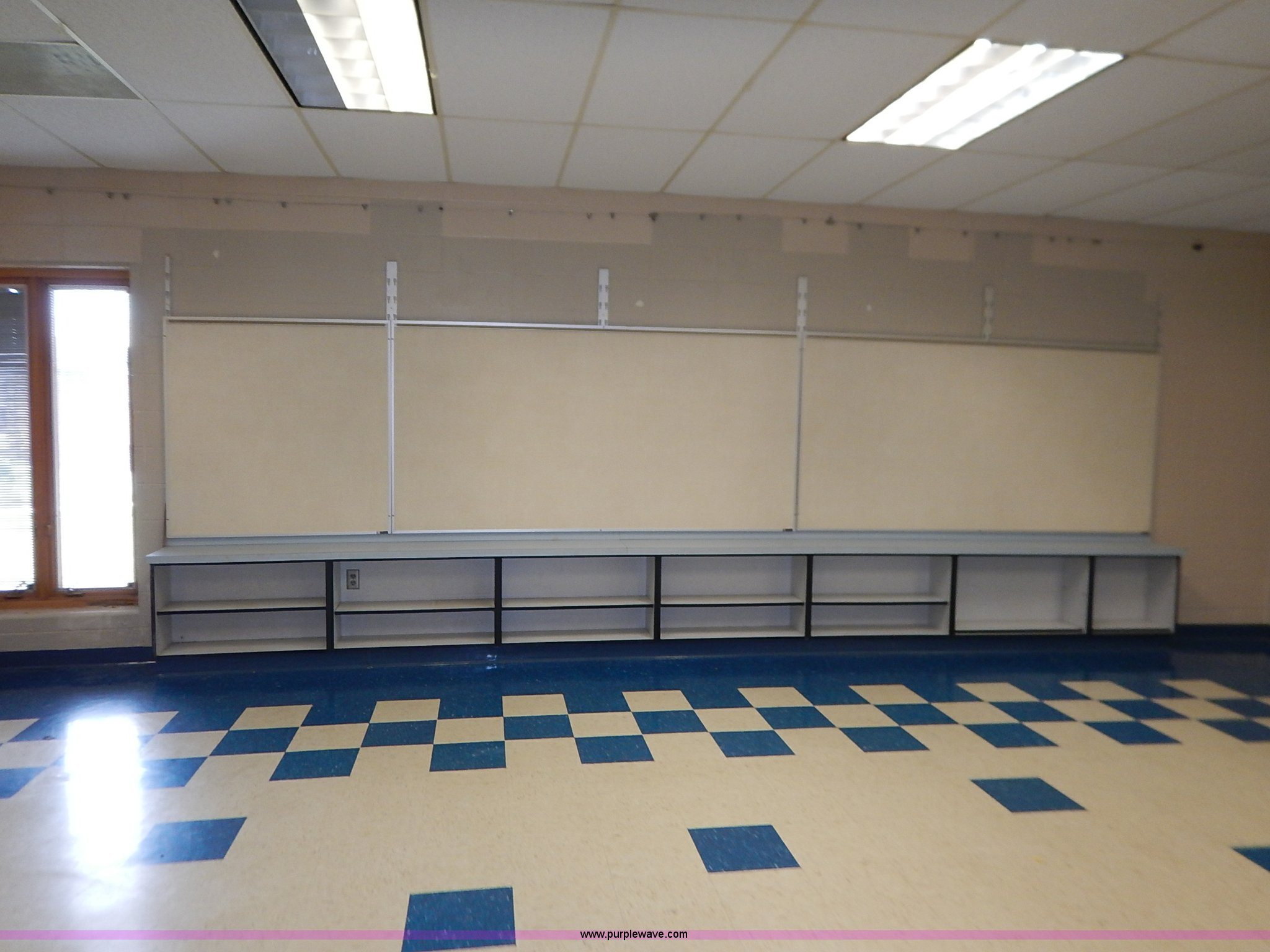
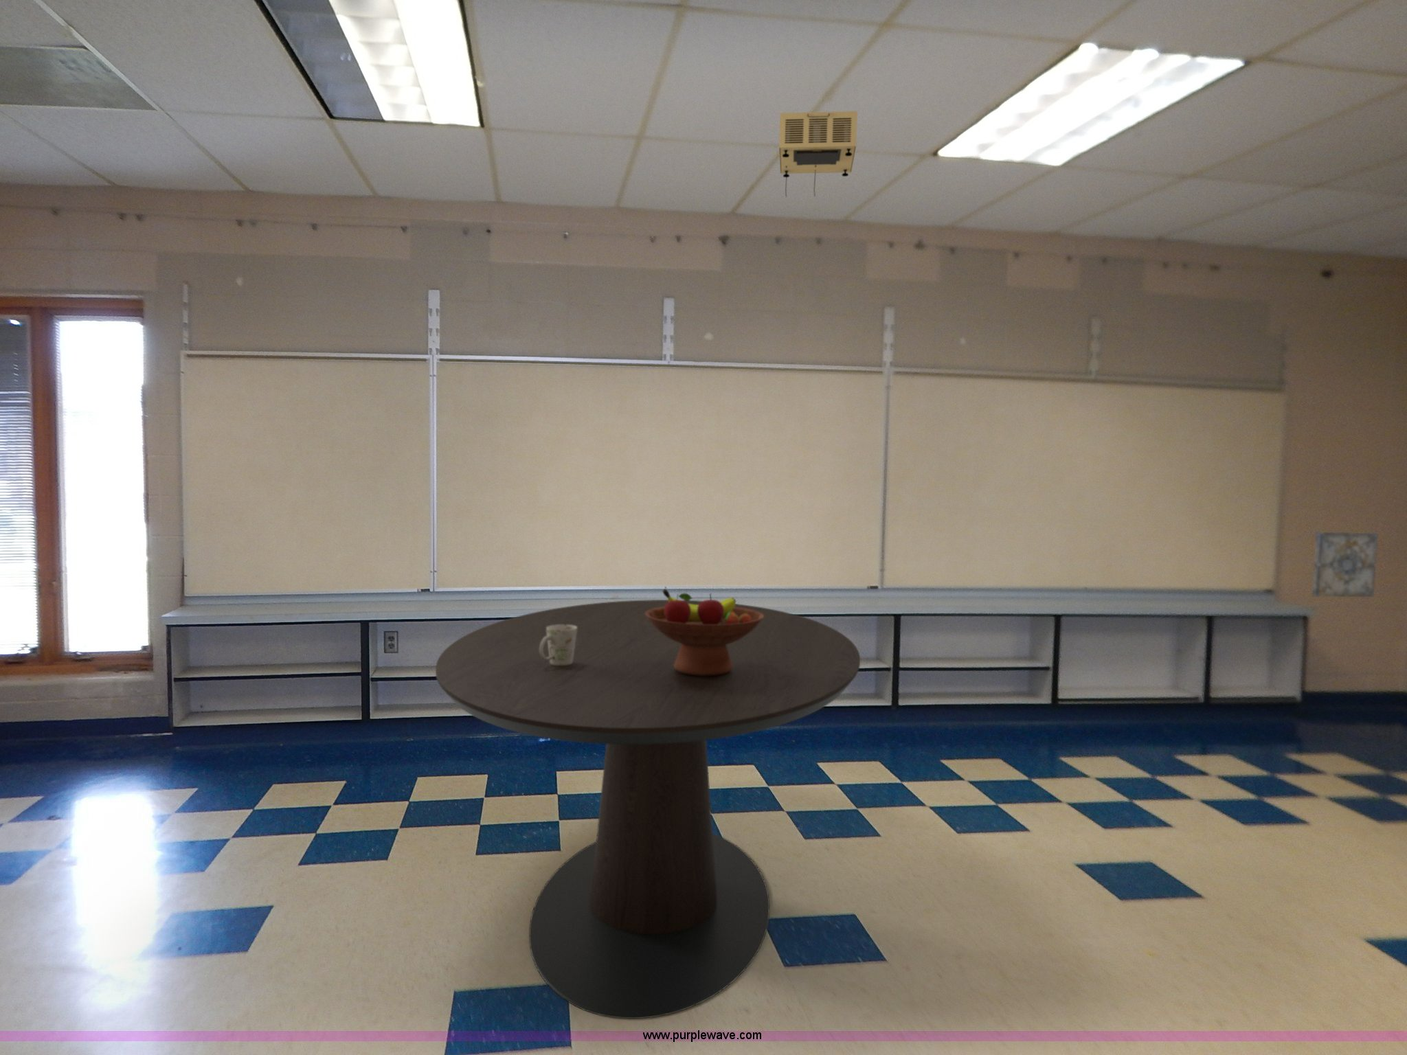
+ mug (556, 646)
+ projector (817, 150)
+ dining table (656, 774)
+ fruit bowl (704, 629)
+ wall art (1345, 564)
